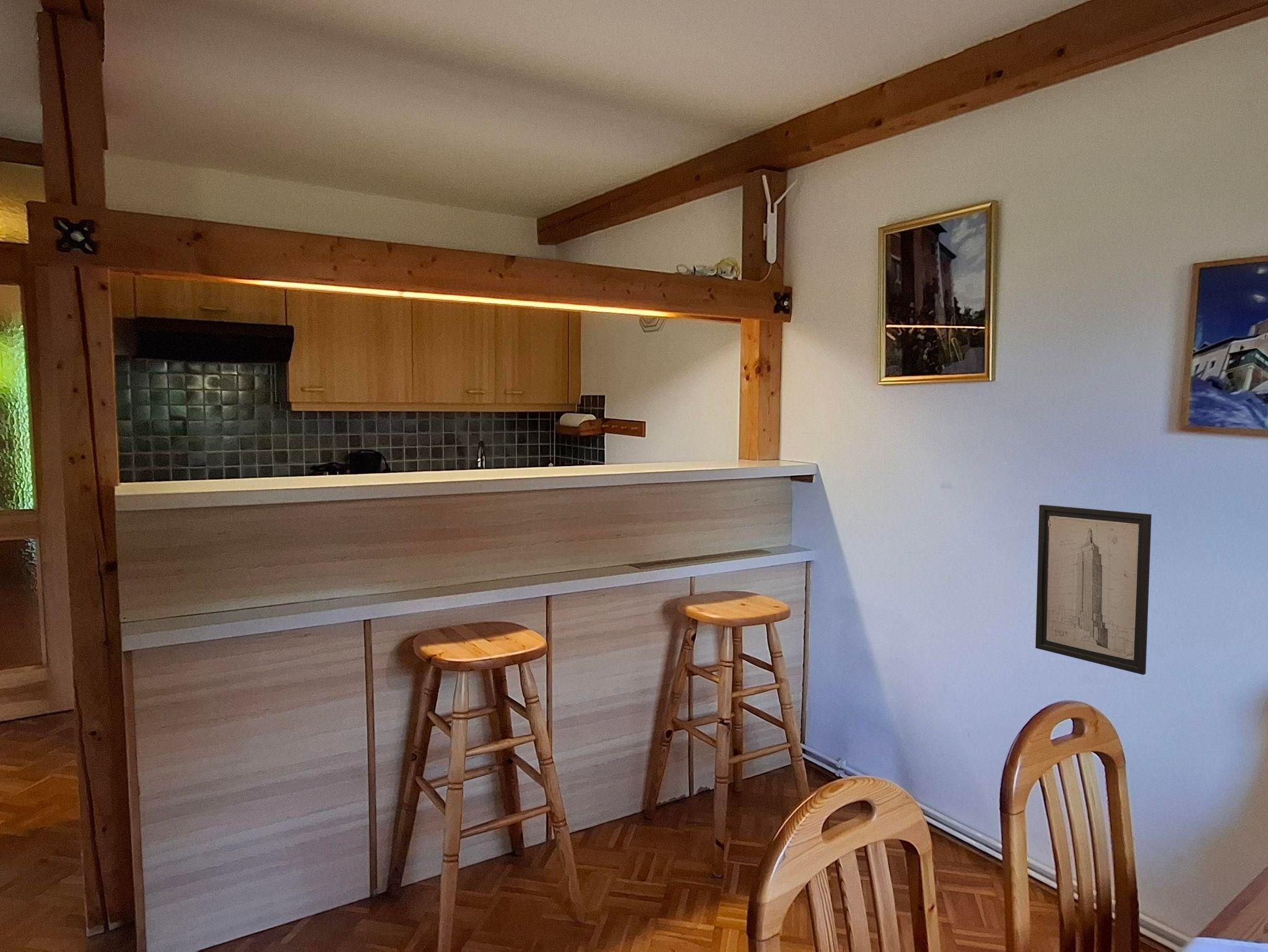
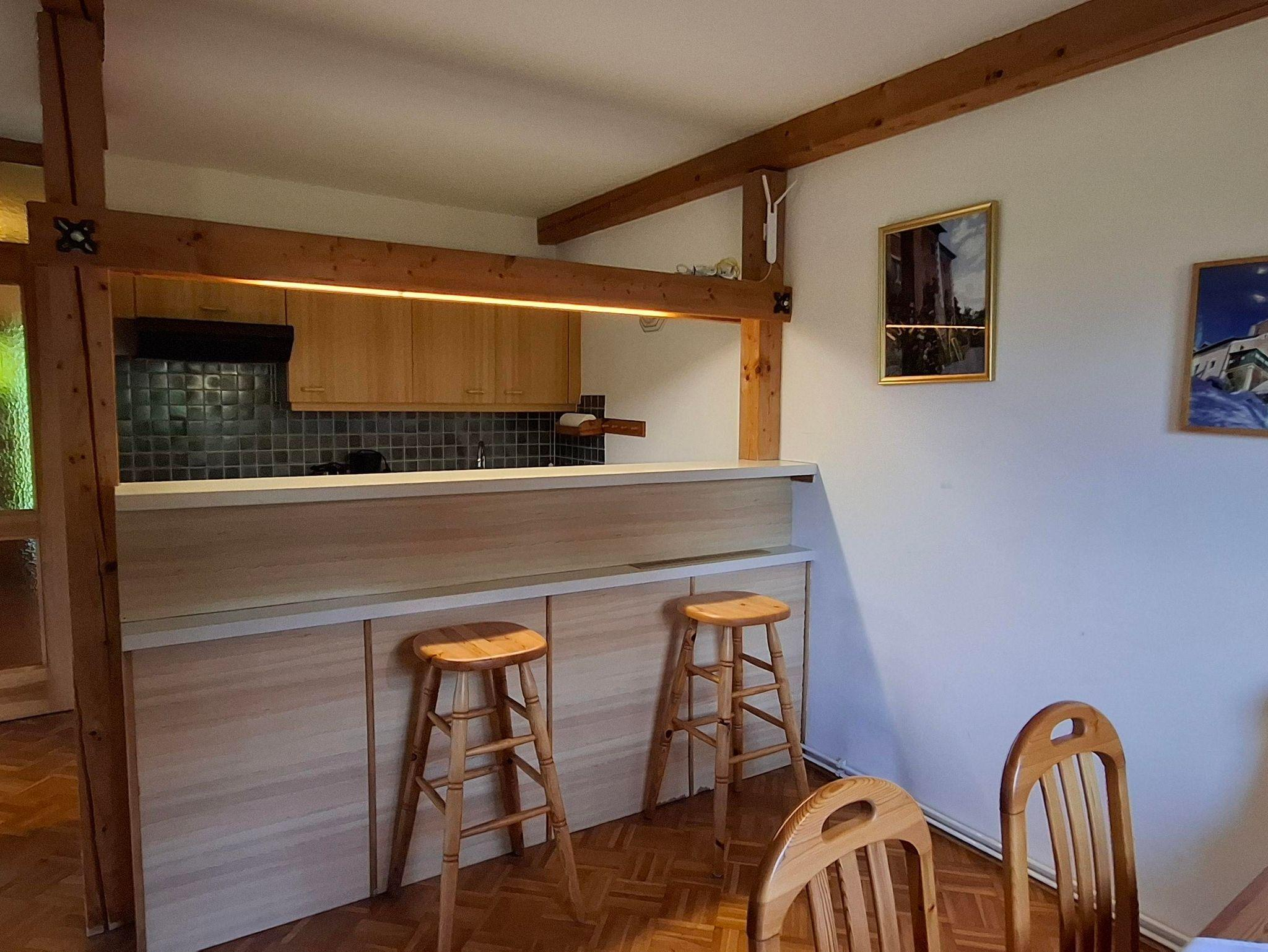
- wall art (1090, 585)
